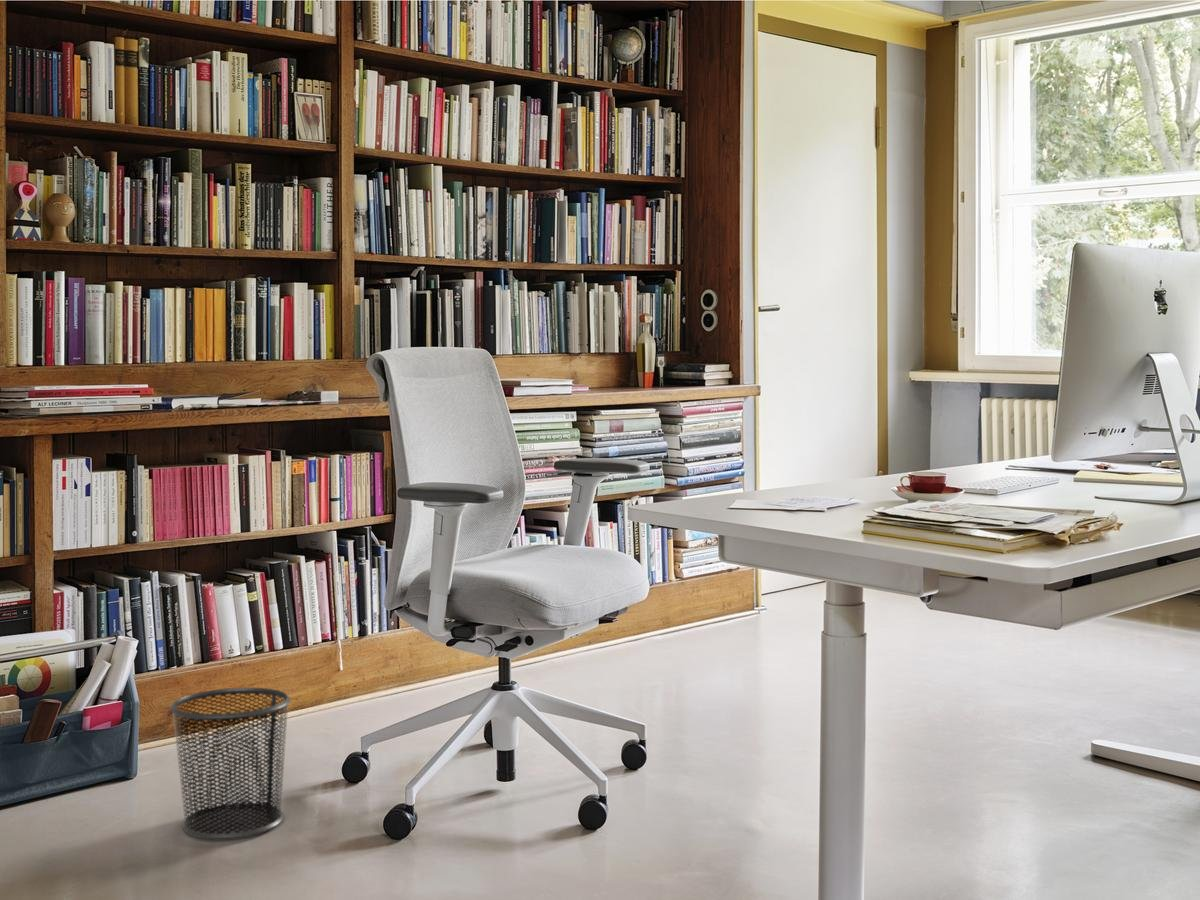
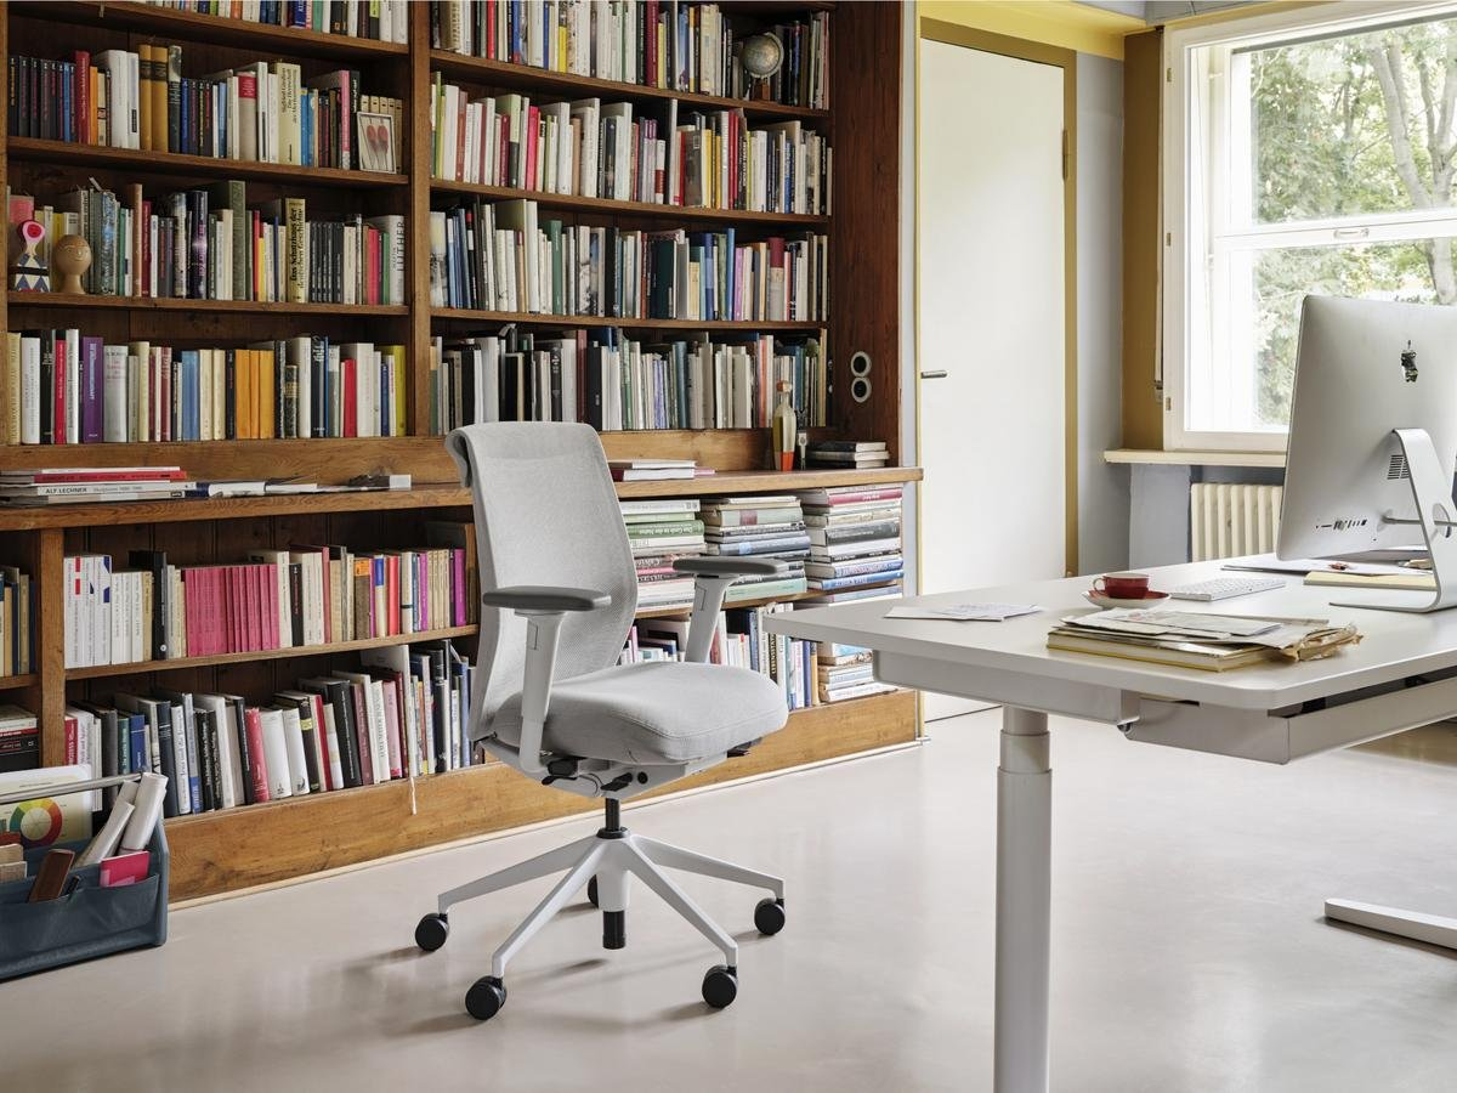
- waste bin (232, 761)
